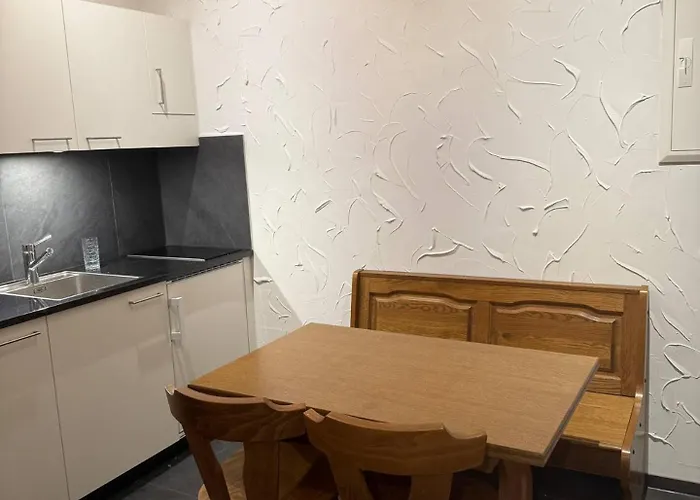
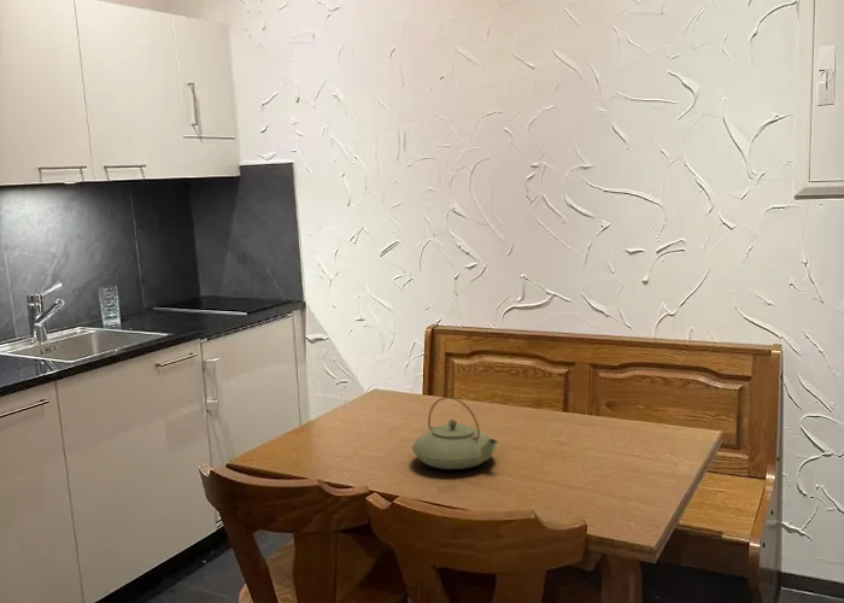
+ teapot (457, 429)
